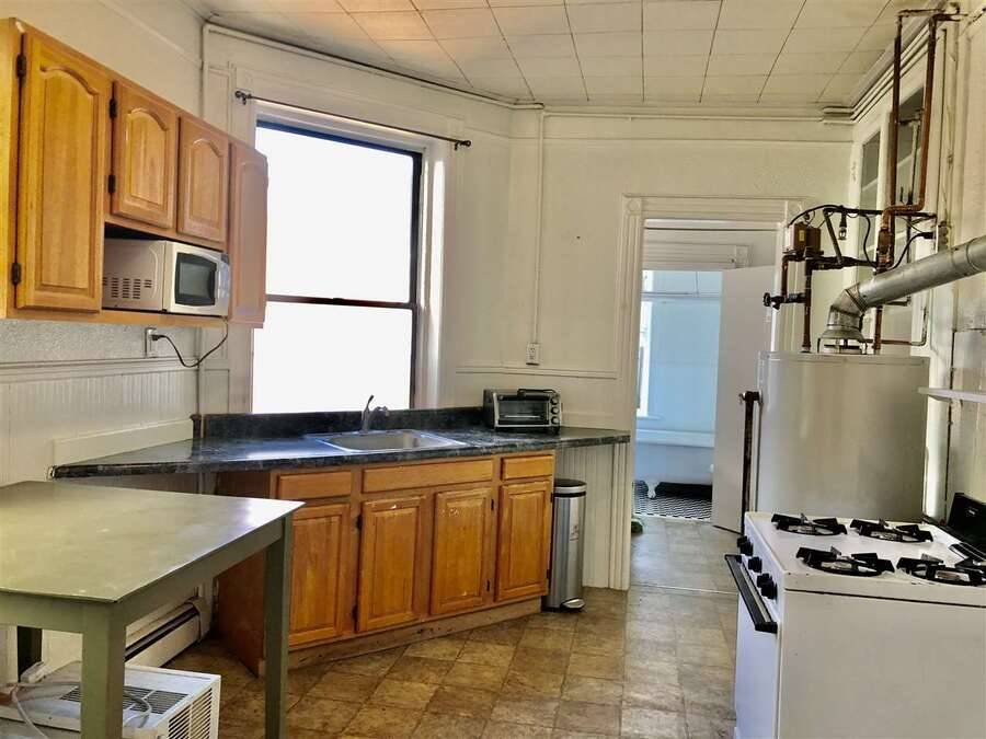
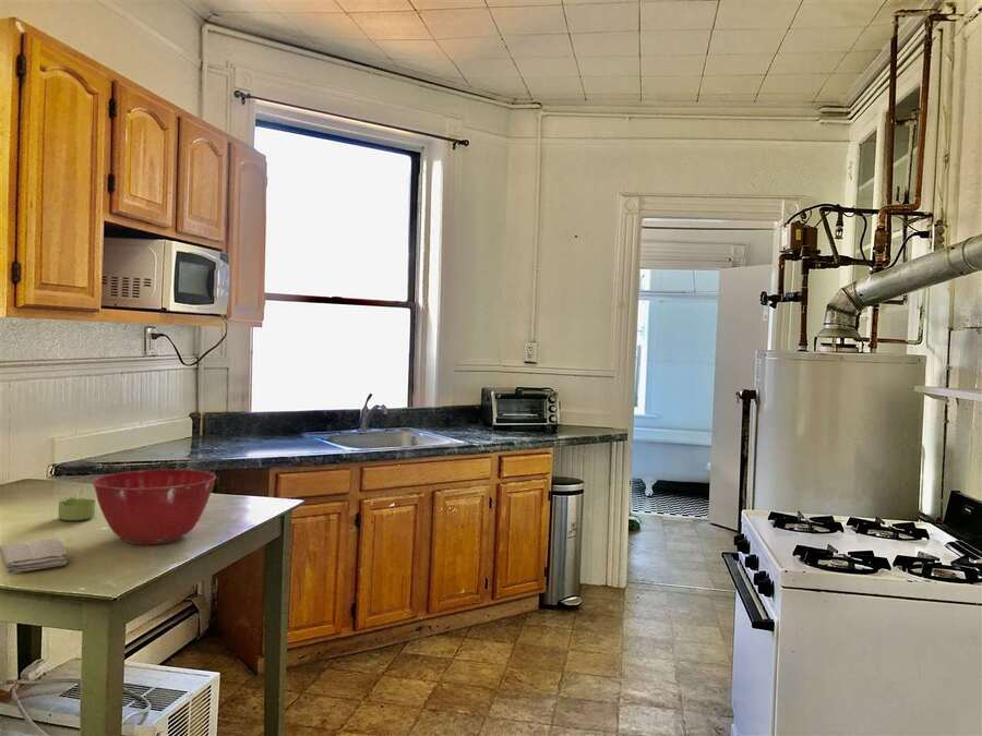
+ jar (81, 492)
+ mixing bowl (155, 507)
+ washcloth (33, 553)
